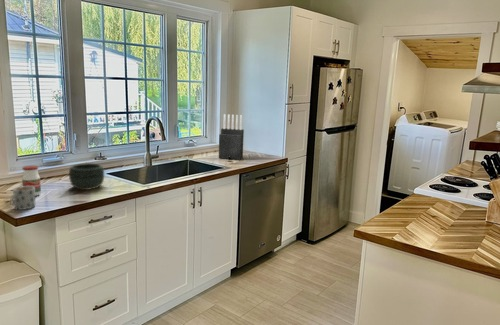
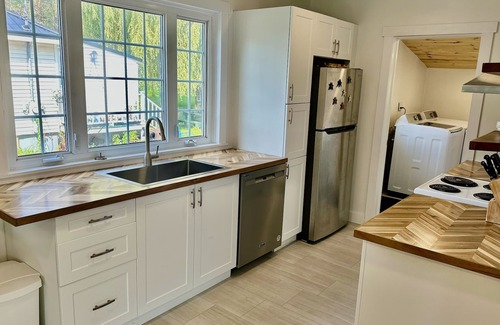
- bowl (87, 176)
- mug (21, 198)
- knife block (231, 136)
- jar (31, 181)
